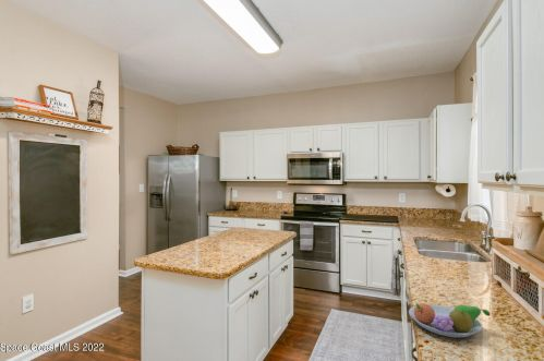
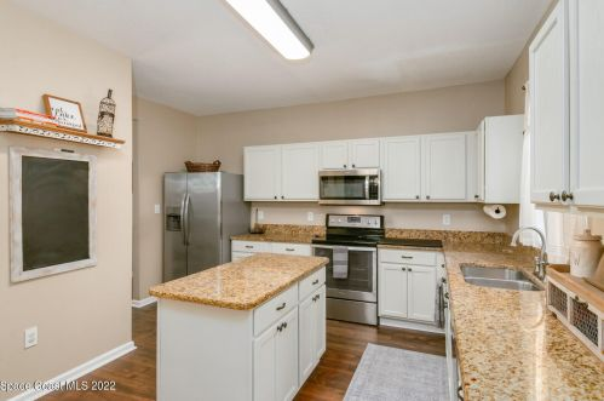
- fruit bowl (446, 312)
